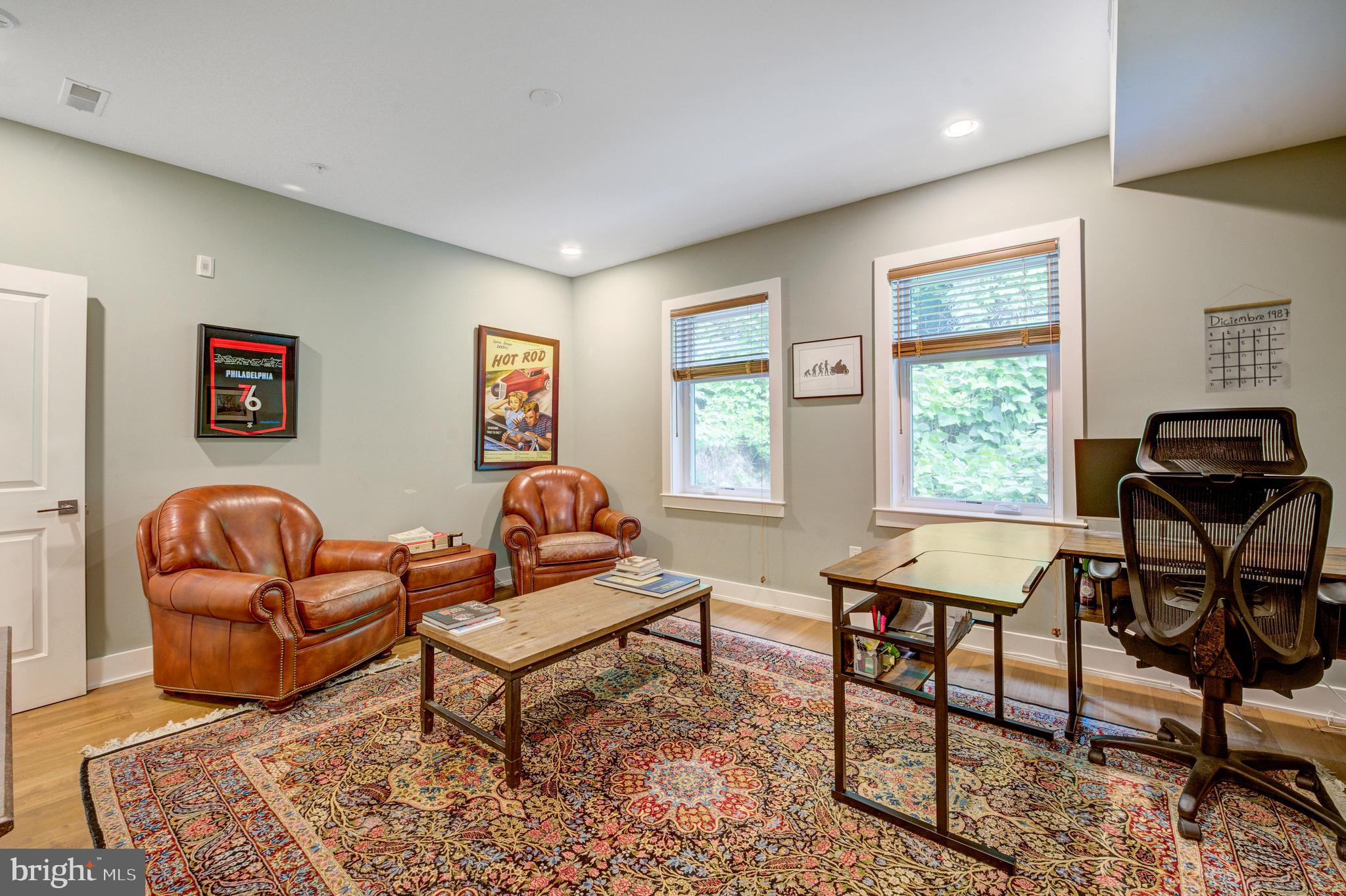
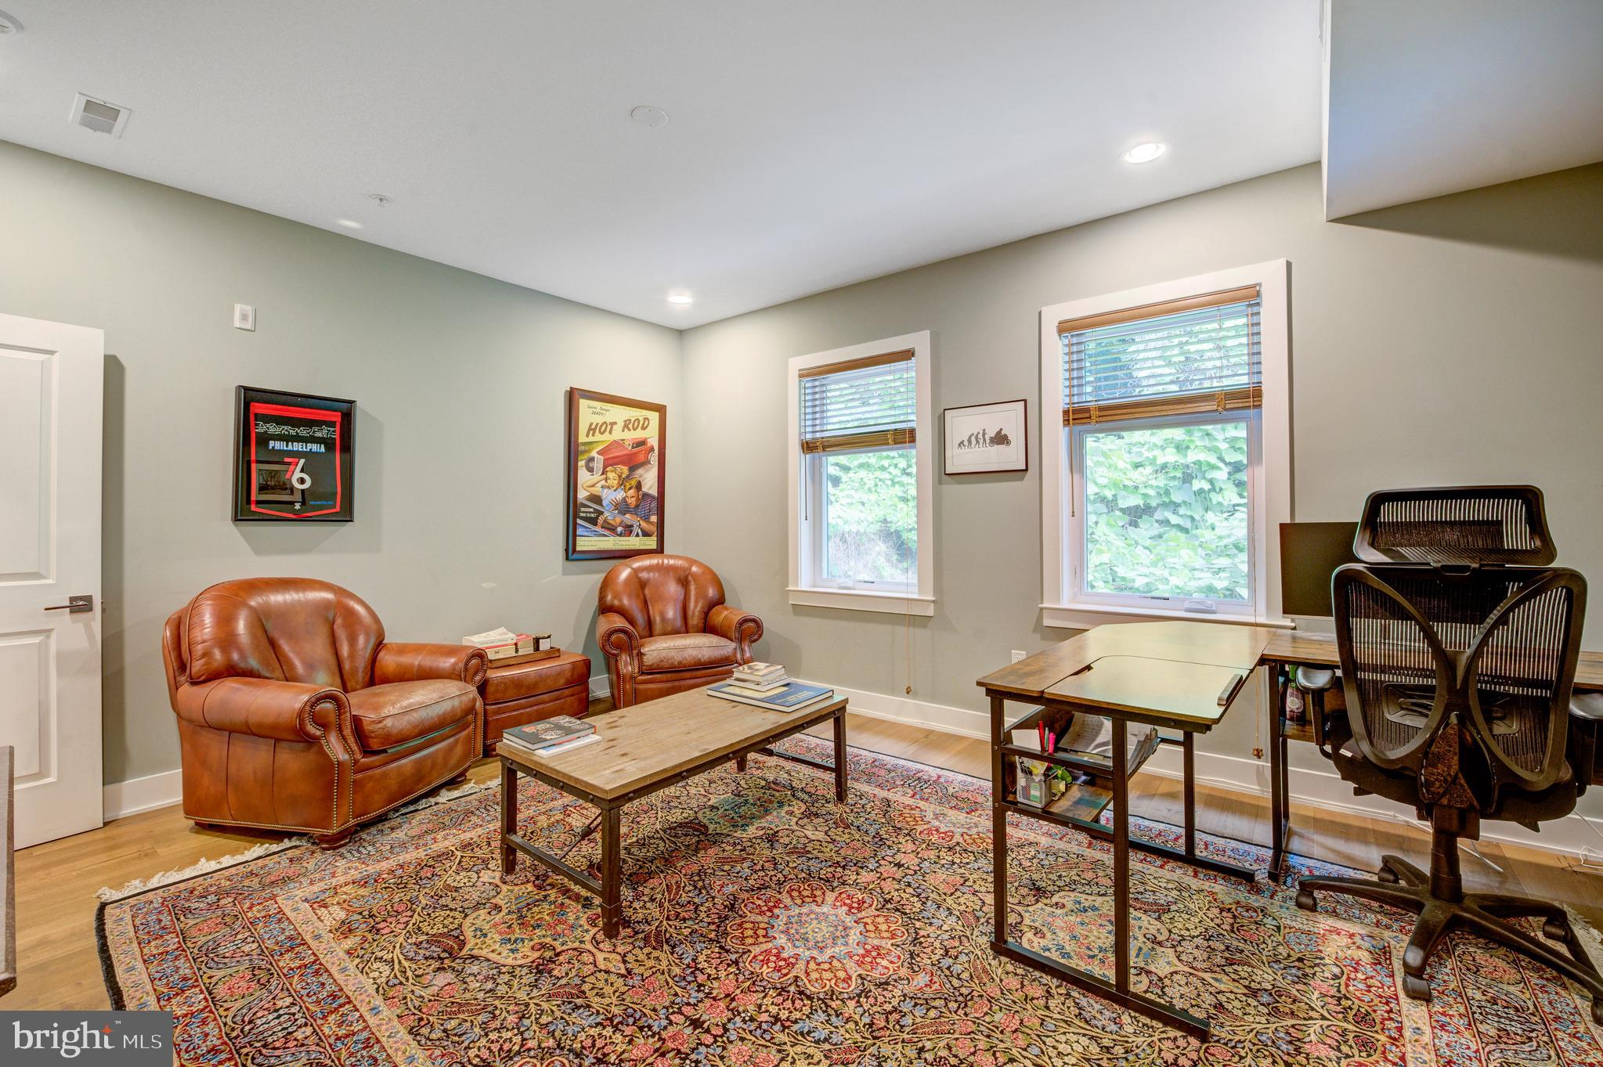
- calendar (1246, 337)
